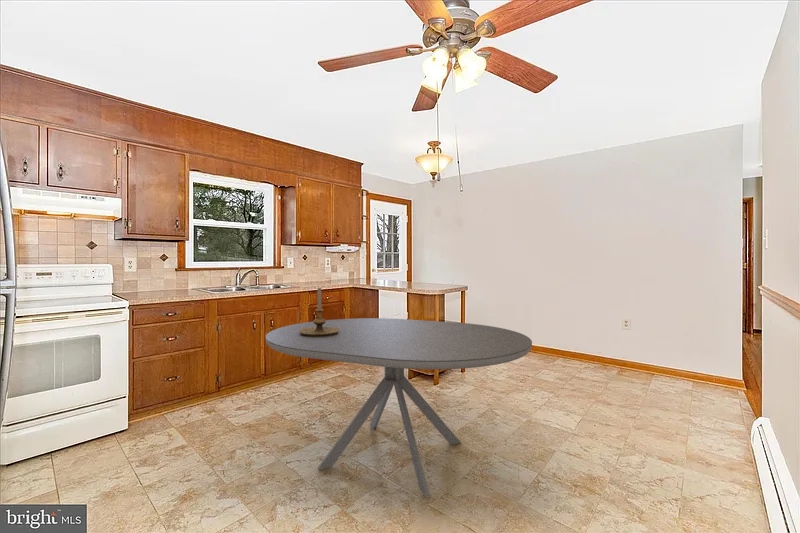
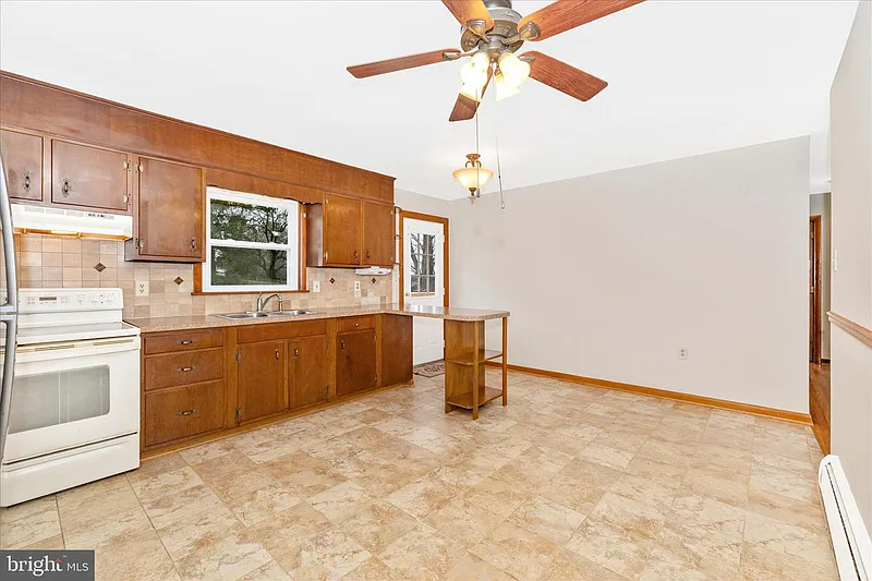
- dining table (396, 393)
- candle holder (319, 310)
